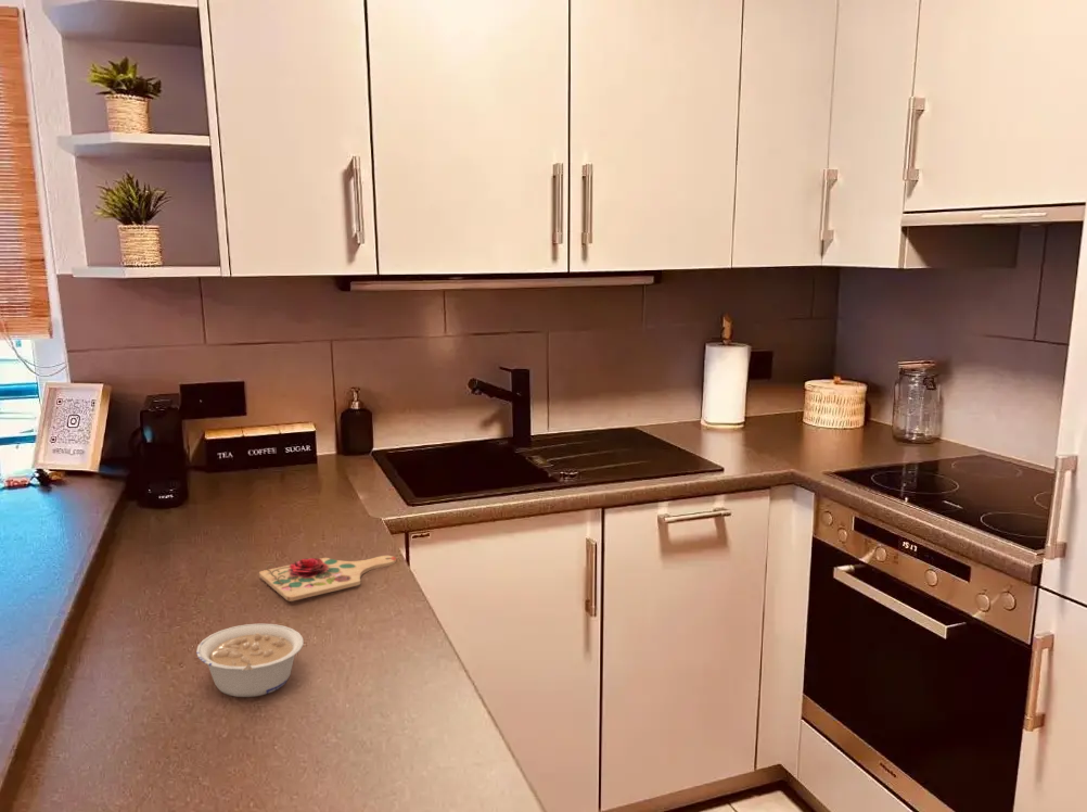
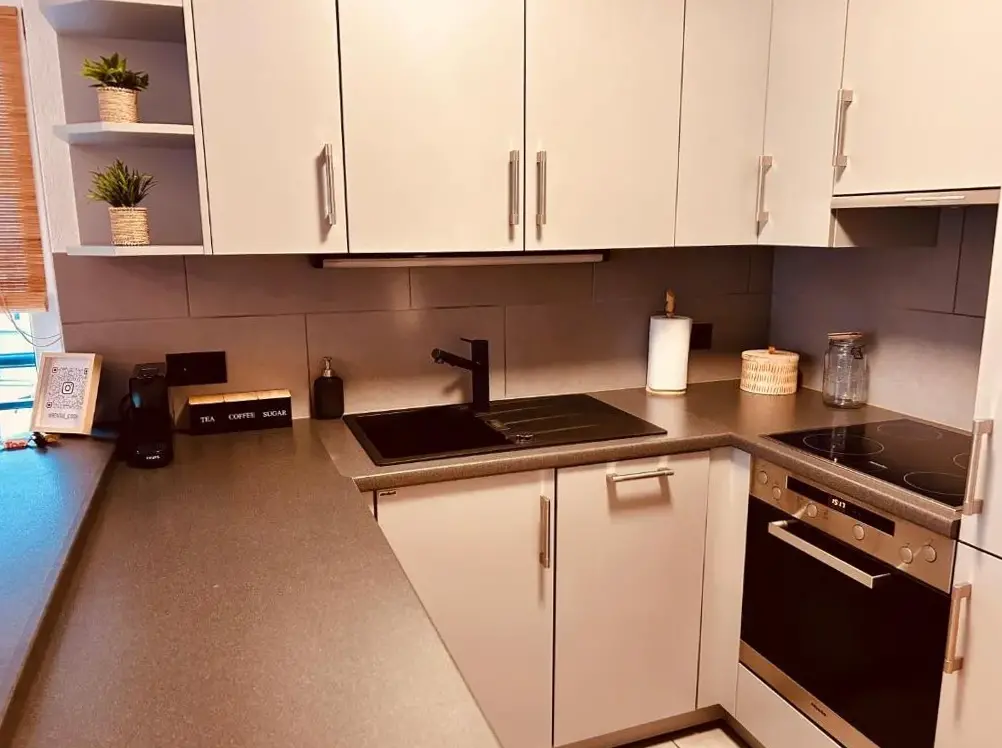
- cutting board (336, 566)
- legume (254, 660)
